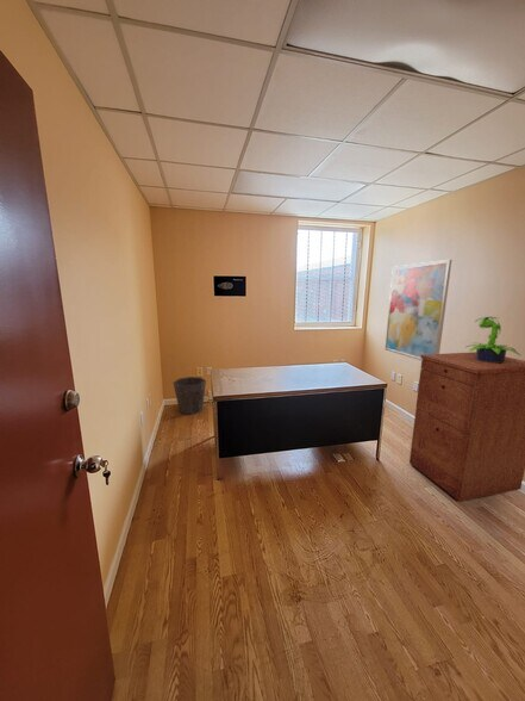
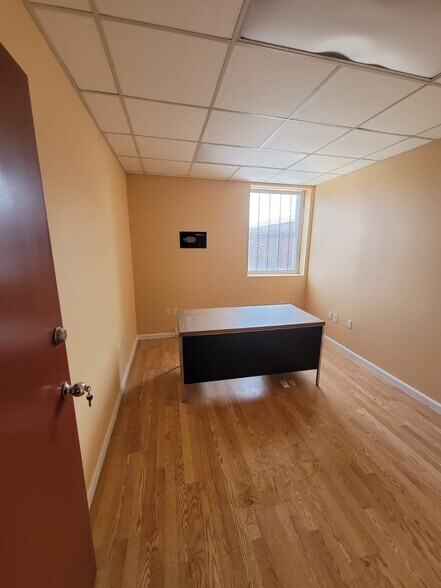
- potted plant (493, 337)
- wall art (413, 311)
- waste bin (189, 395)
- filing cabinet (469, 420)
